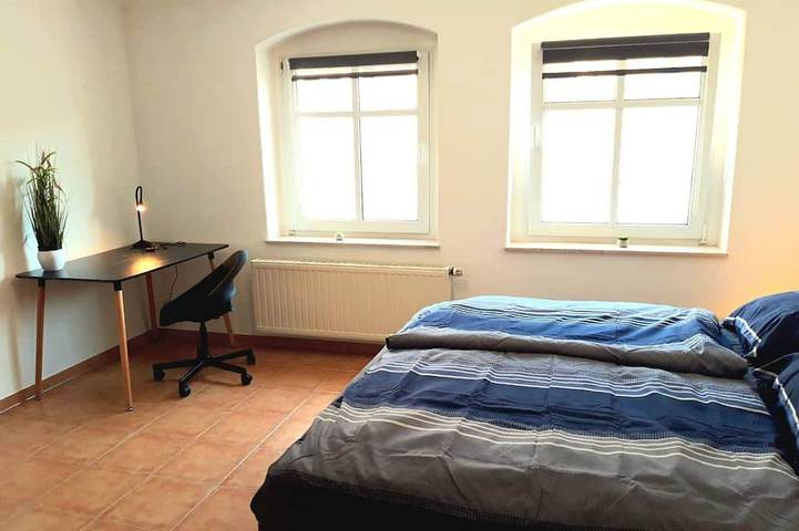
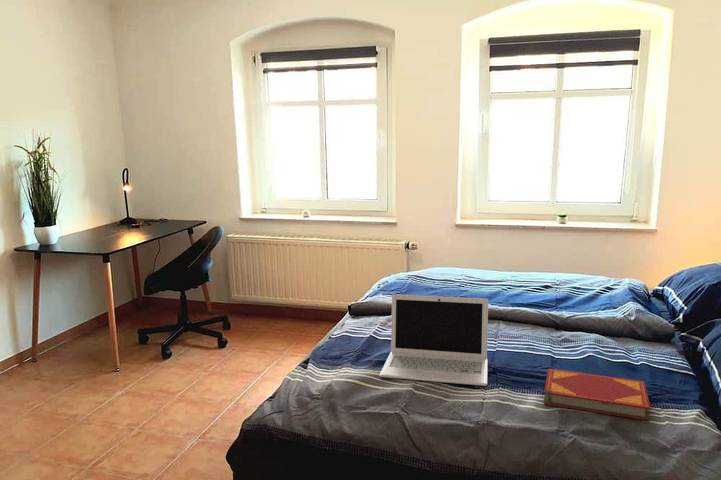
+ hardback book (594, 392)
+ laptop (435, 336)
